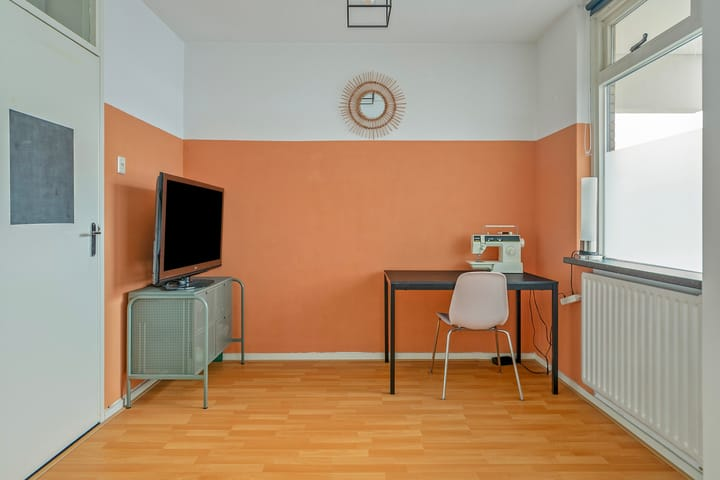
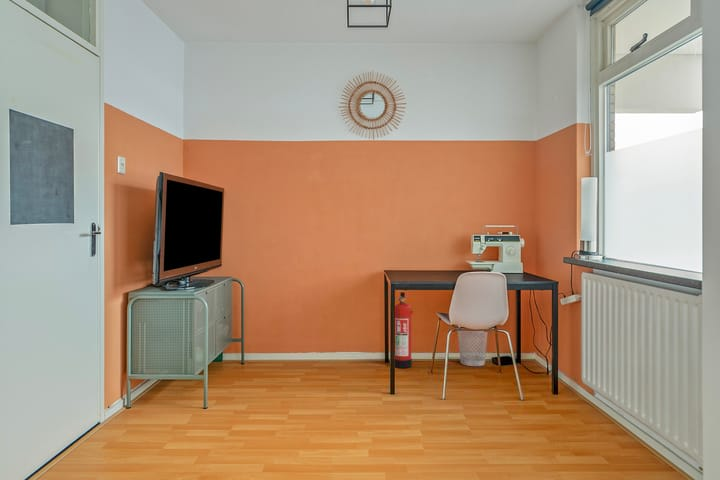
+ wastebasket (472, 344)
+ fire extinguisher (402, 328)
